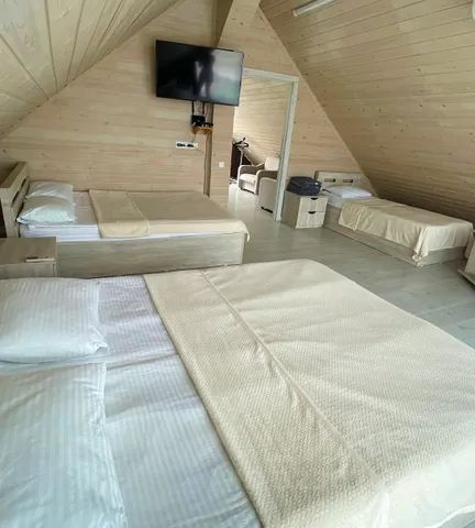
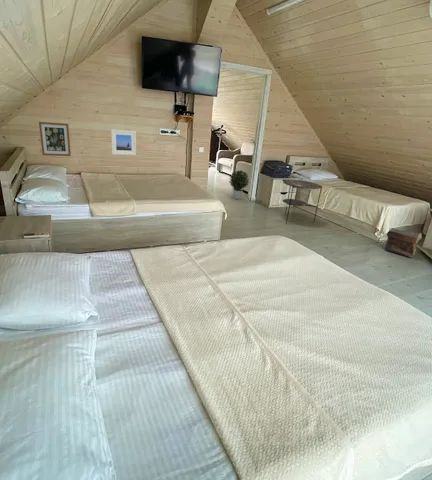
+ pouch (402, 241)
+ potted plant (238, 184)
+ wall art (55, 139)
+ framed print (123, 142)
+ side table (299, 202)
